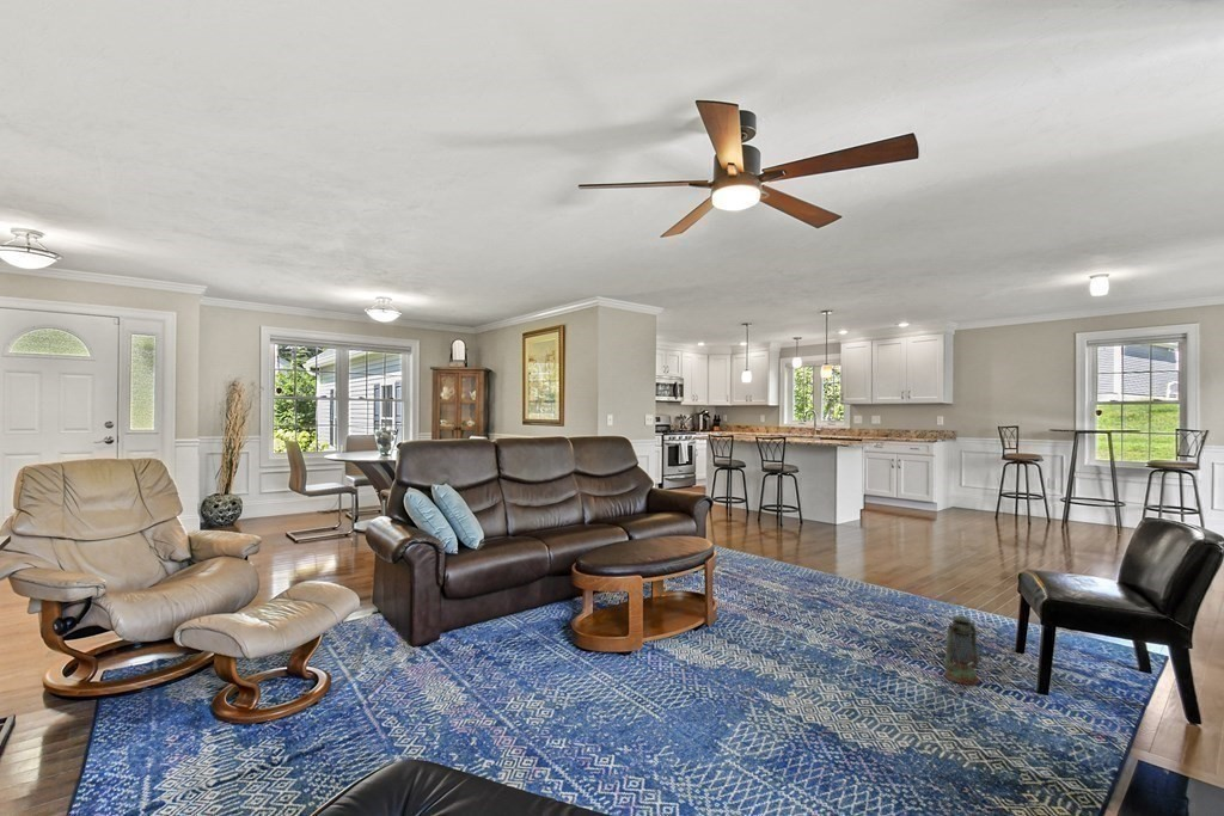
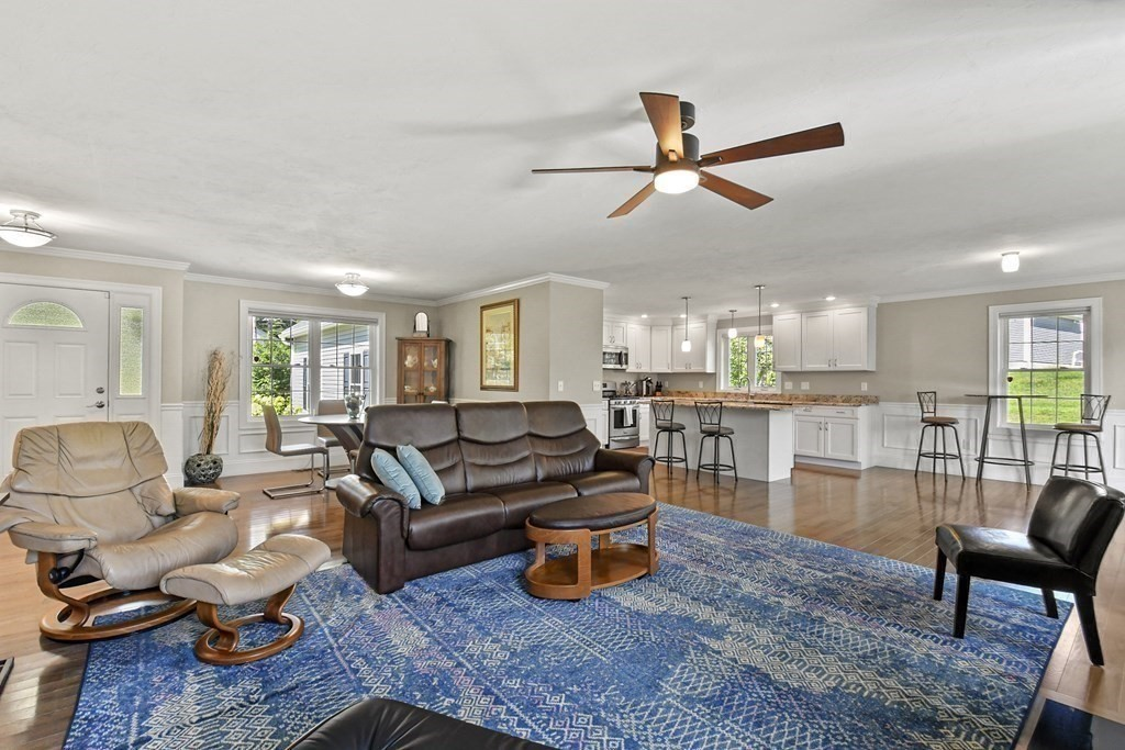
- lantern (961, 644)
